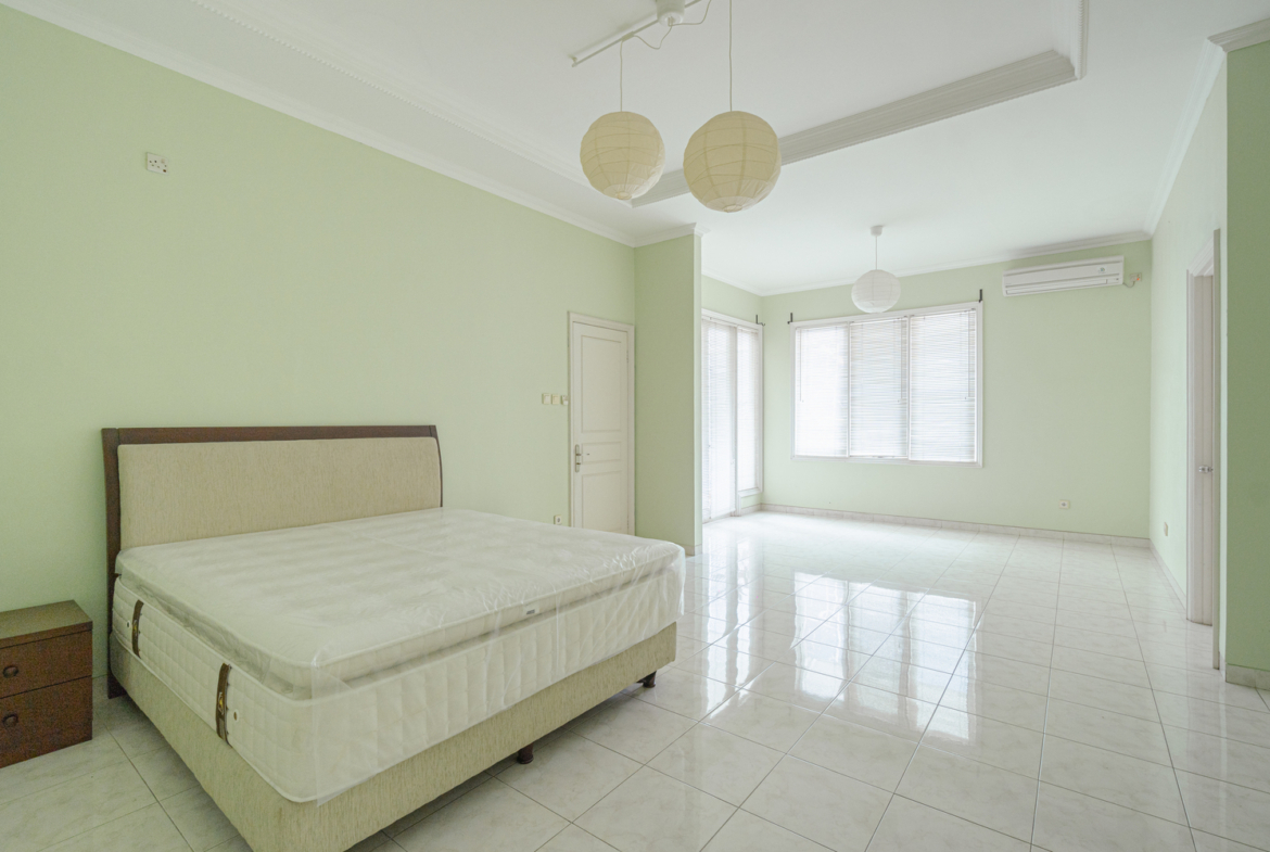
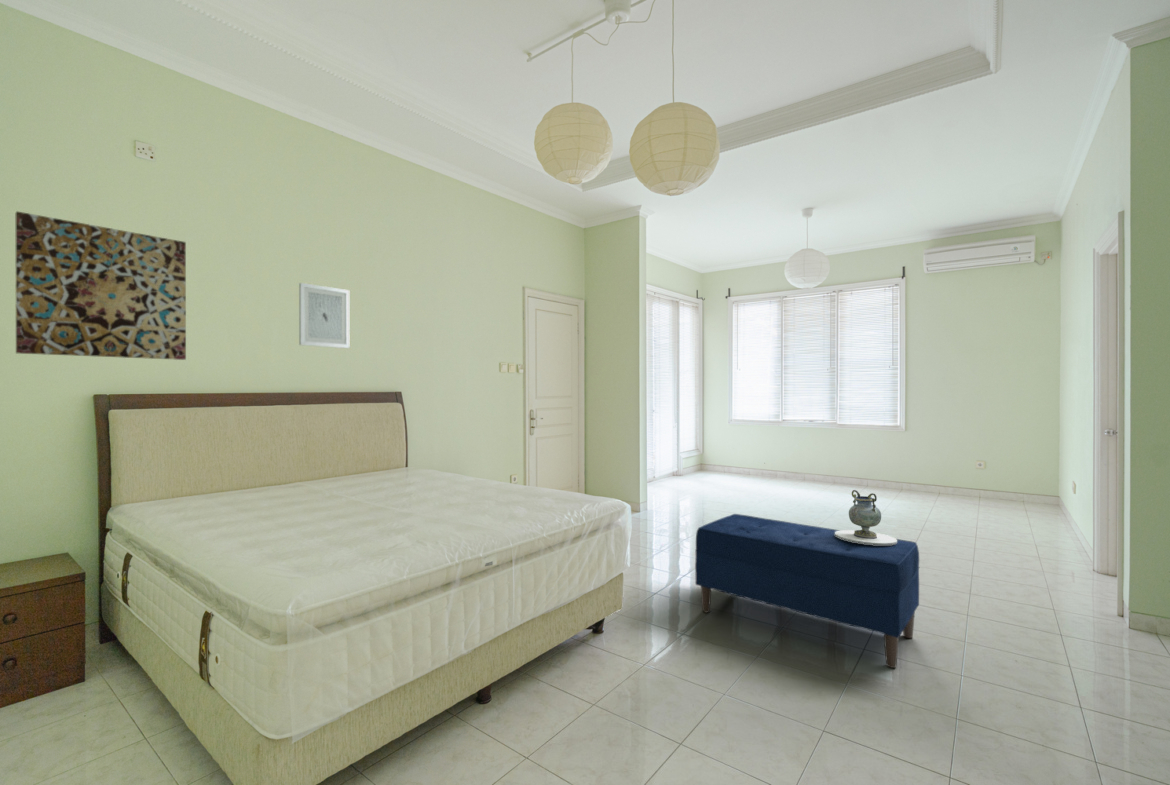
+ decorative vase (865, 515)
+ bench (801, 578)
+ wall art (108, 292)
+ wall art (325, 316)
